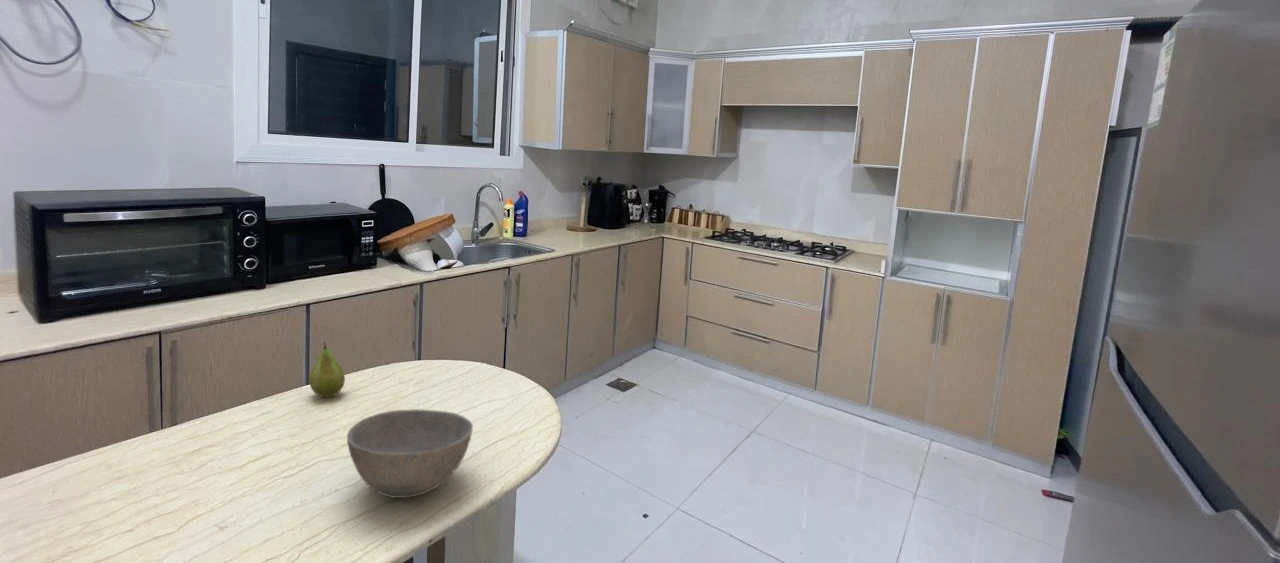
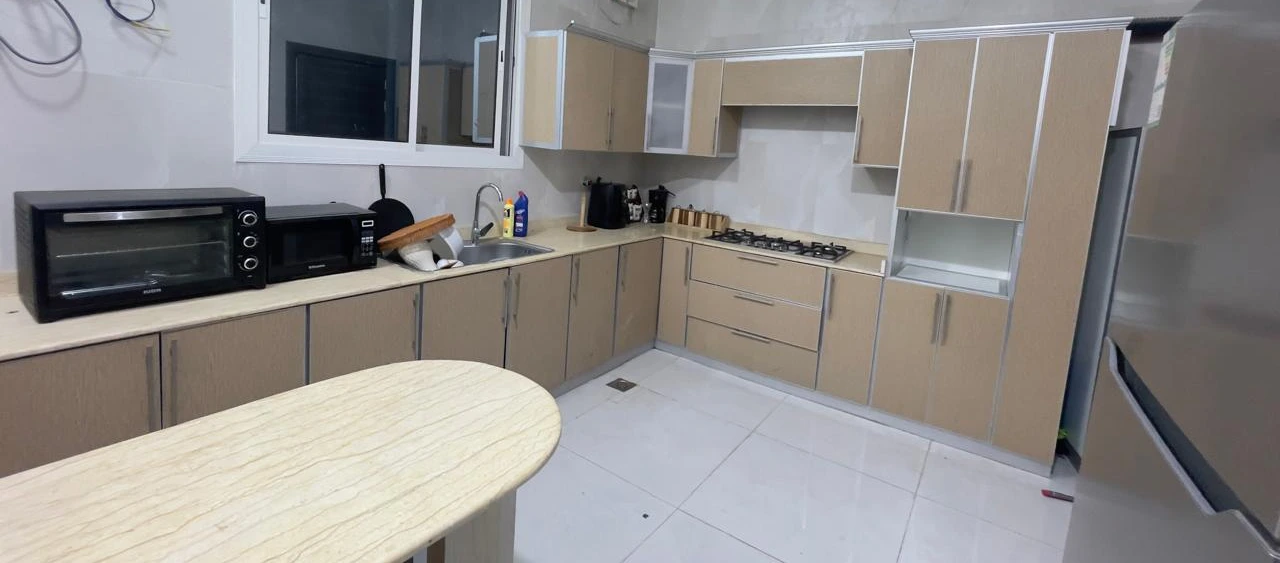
- bowl (411, 458)
- fruit (327, 367)
